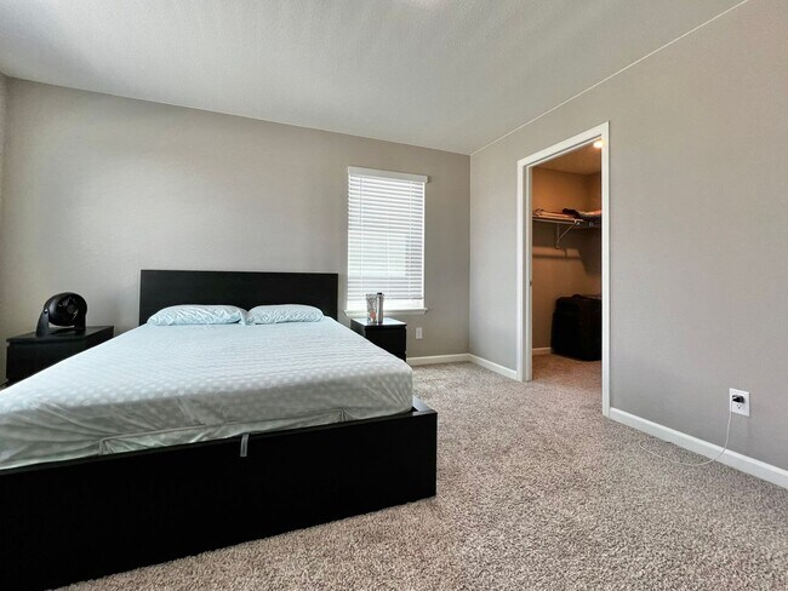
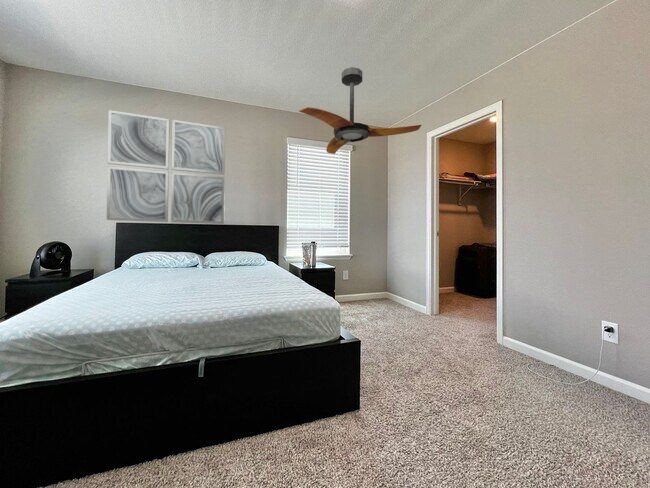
+ wall art (168, 169)
+ ceiling fan (353, 106)
